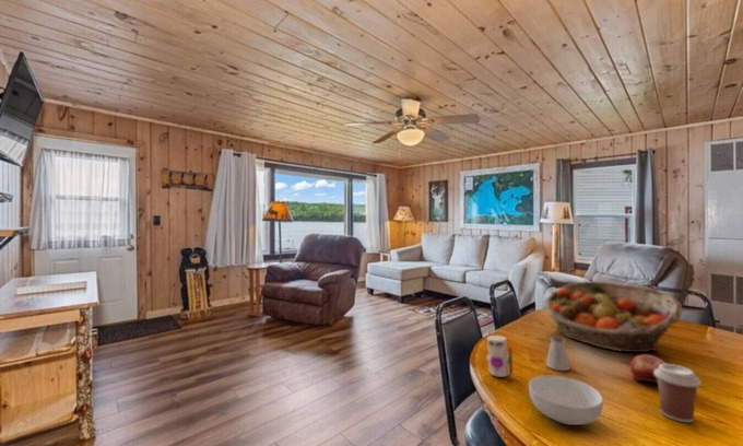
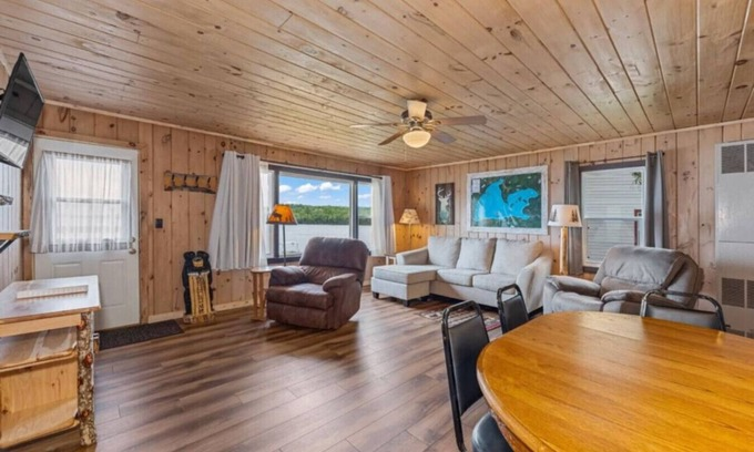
- toy (499, 354)
- saltshaker (557, 351)
- cereal bowl (564, 402)
- coffee cup (676, 391)
- fruit (650, 368)
- fruit basket (605, 313)
